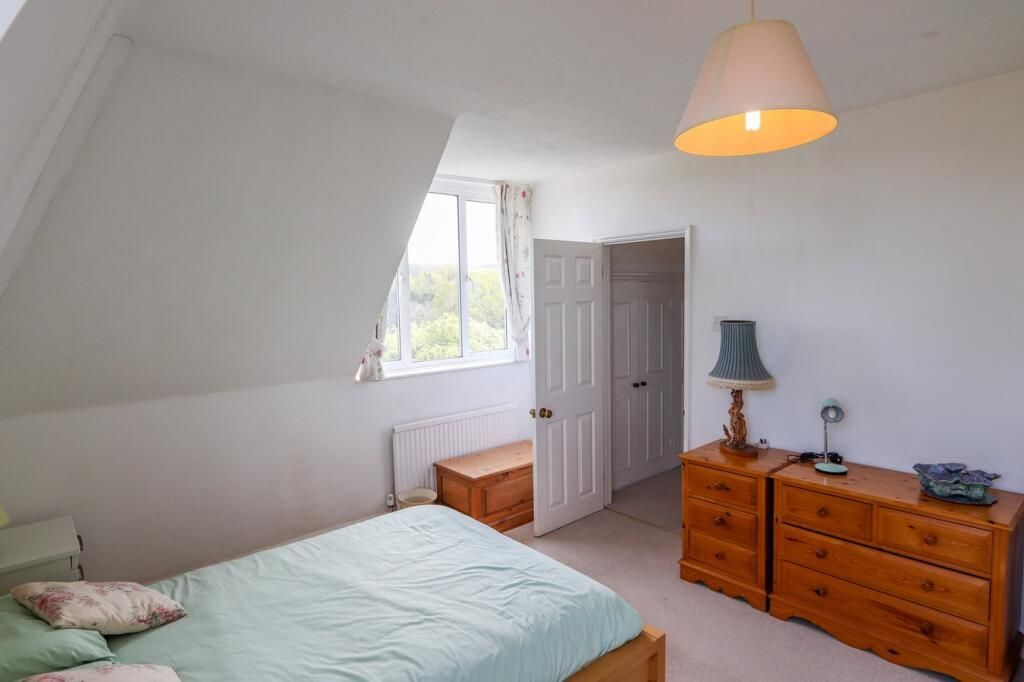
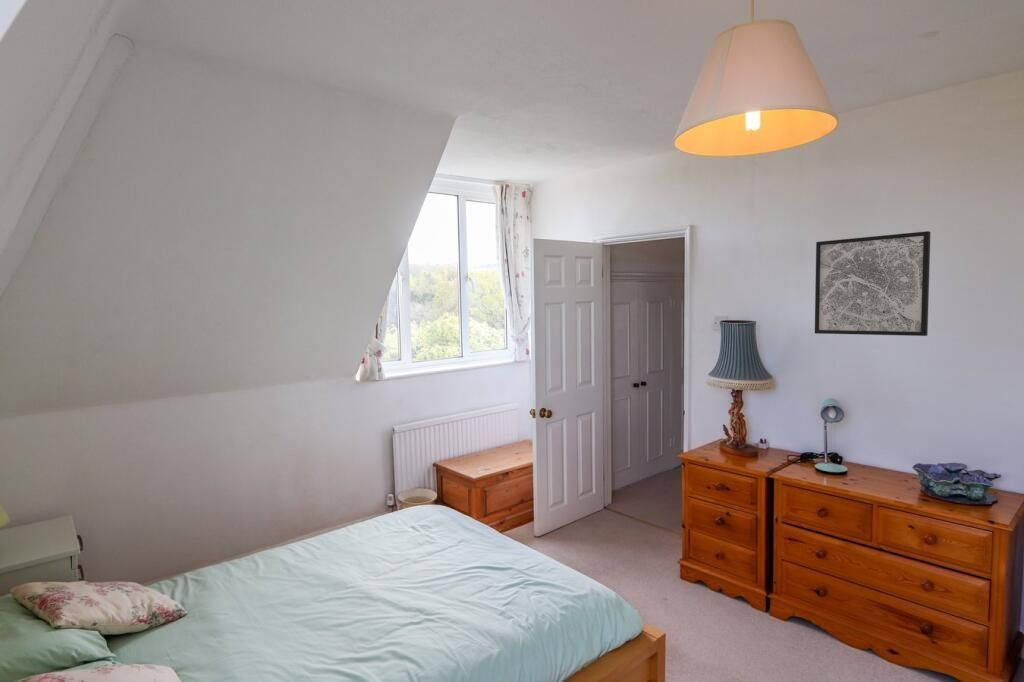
+ wall art (868, 286)
